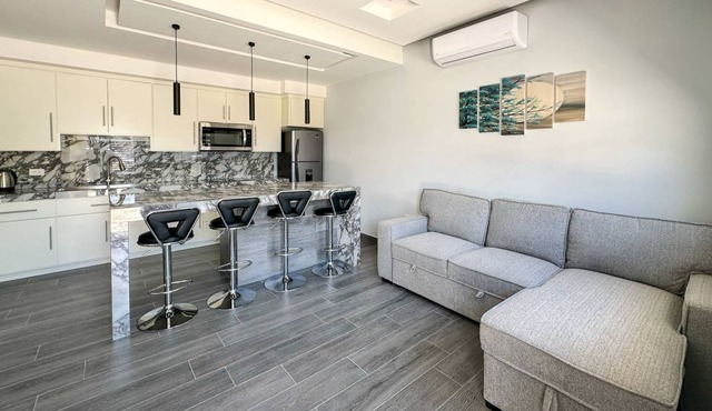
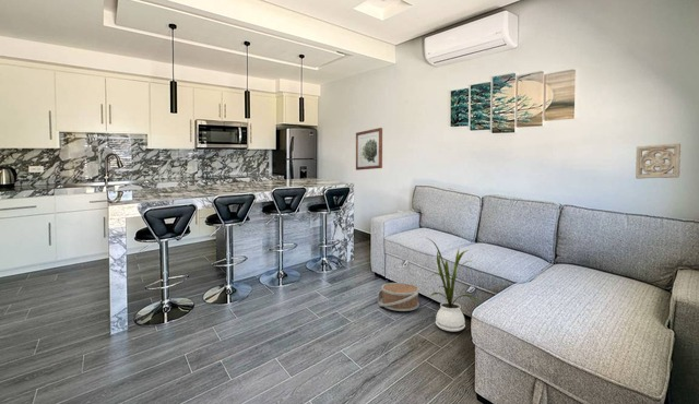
+ wall ornament (656, 162)
+ wall art (368, 150)
+ basket (399, 296)
+ house plant (448, 282)
